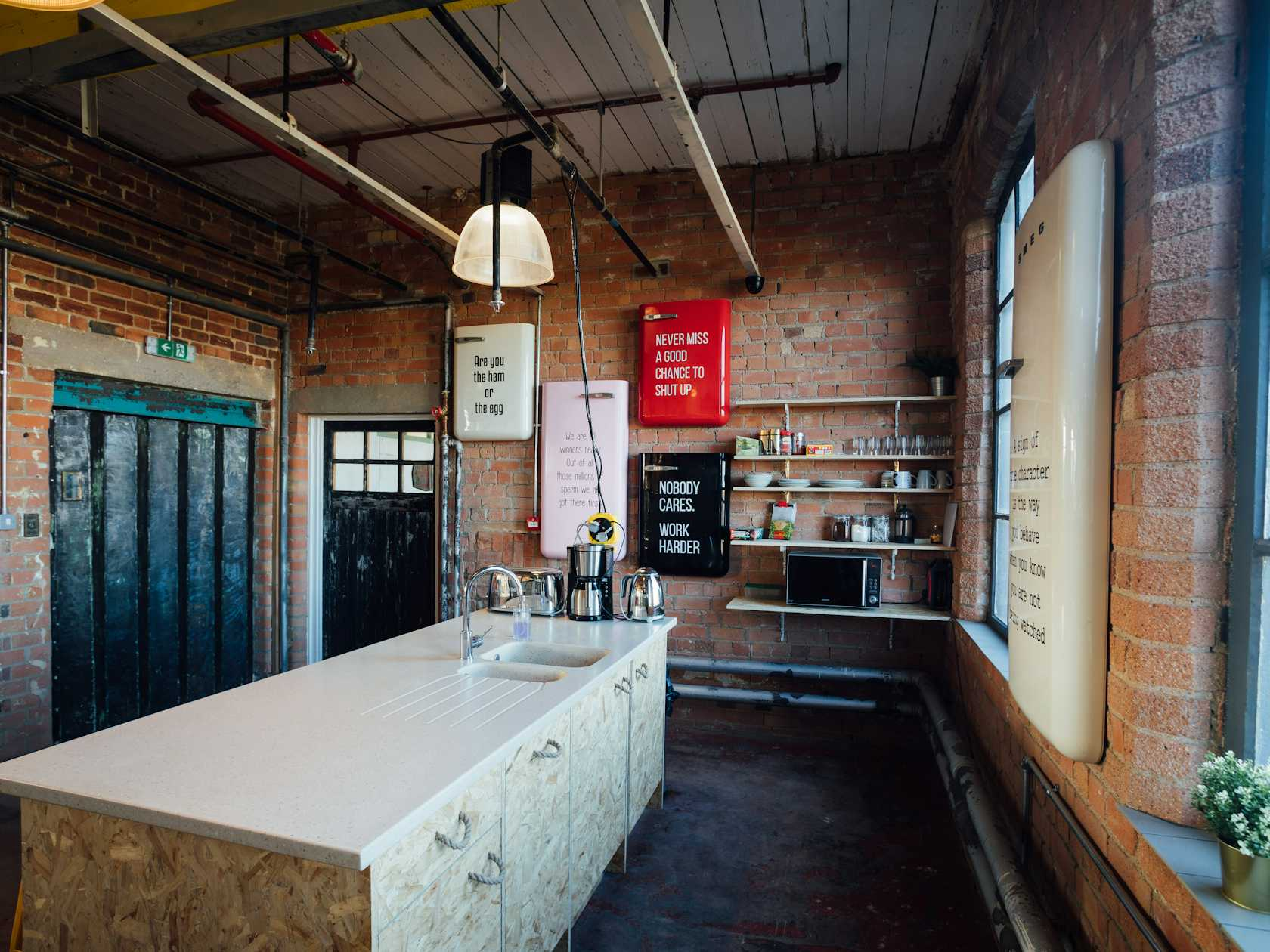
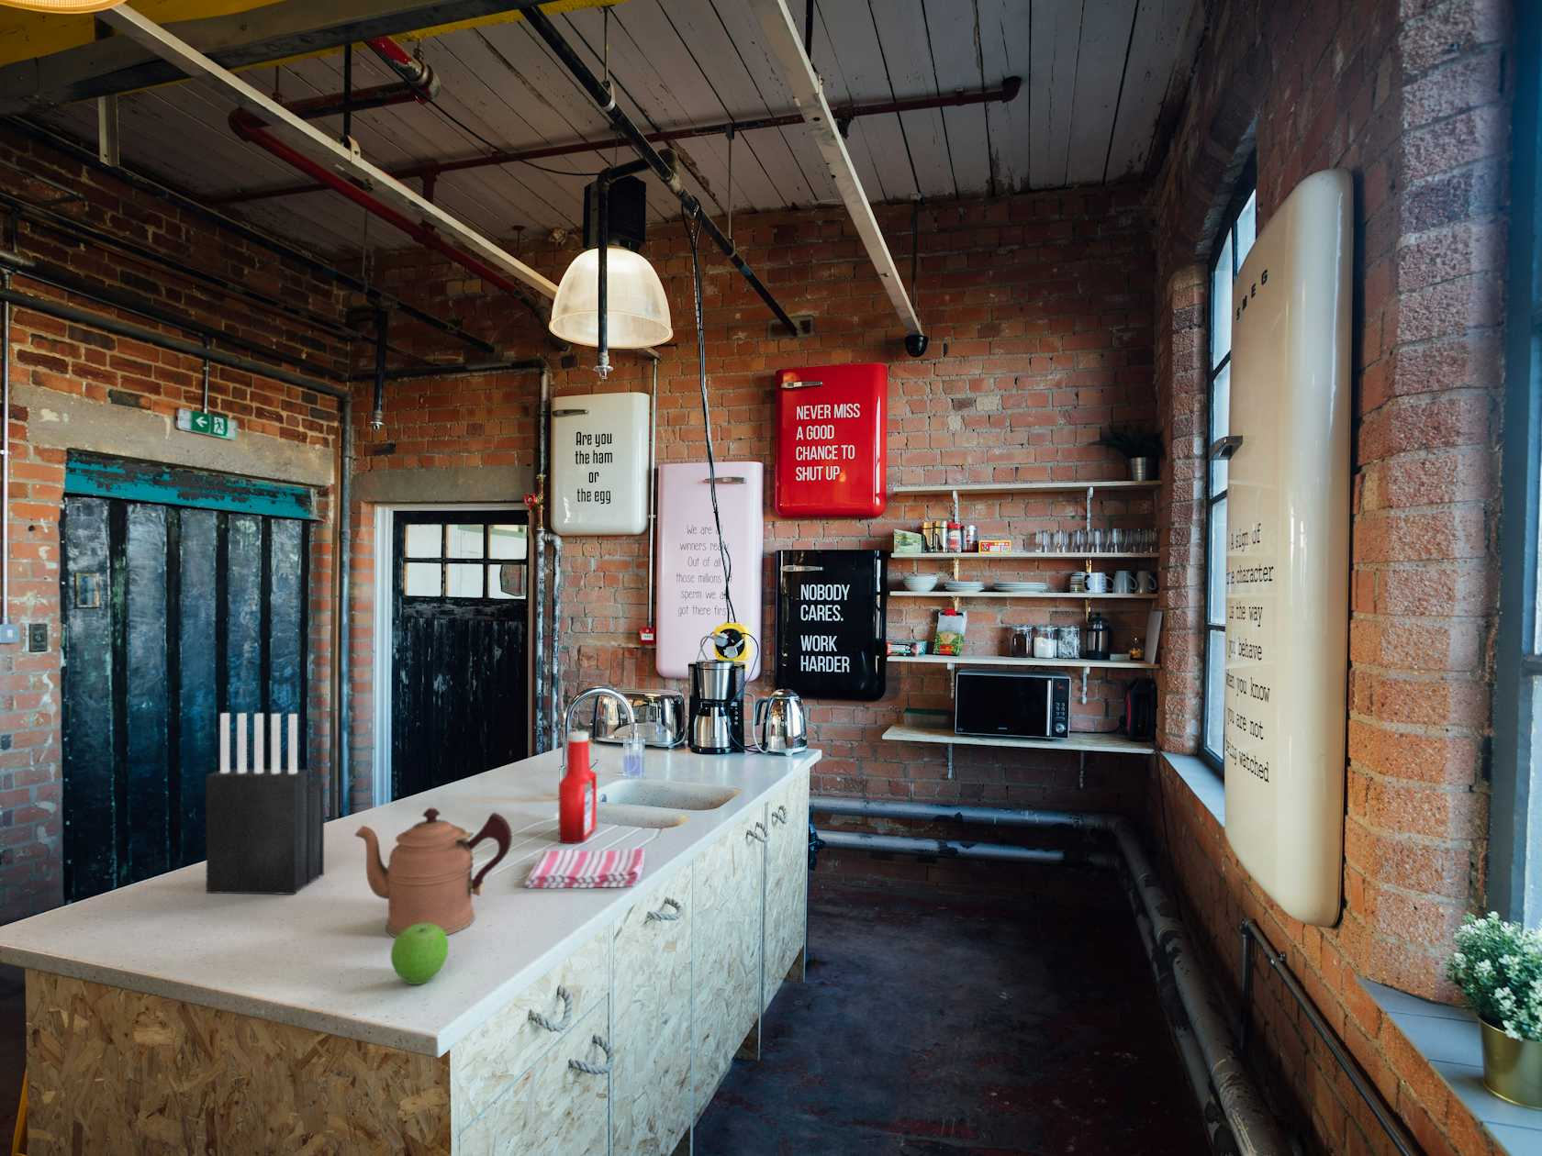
+ fruit (419, 953)
+ coffeepot (432, 865)
+ knife block (270, 797)
+ soap bottle (577, 783)
+ dish towel (588, 865)
